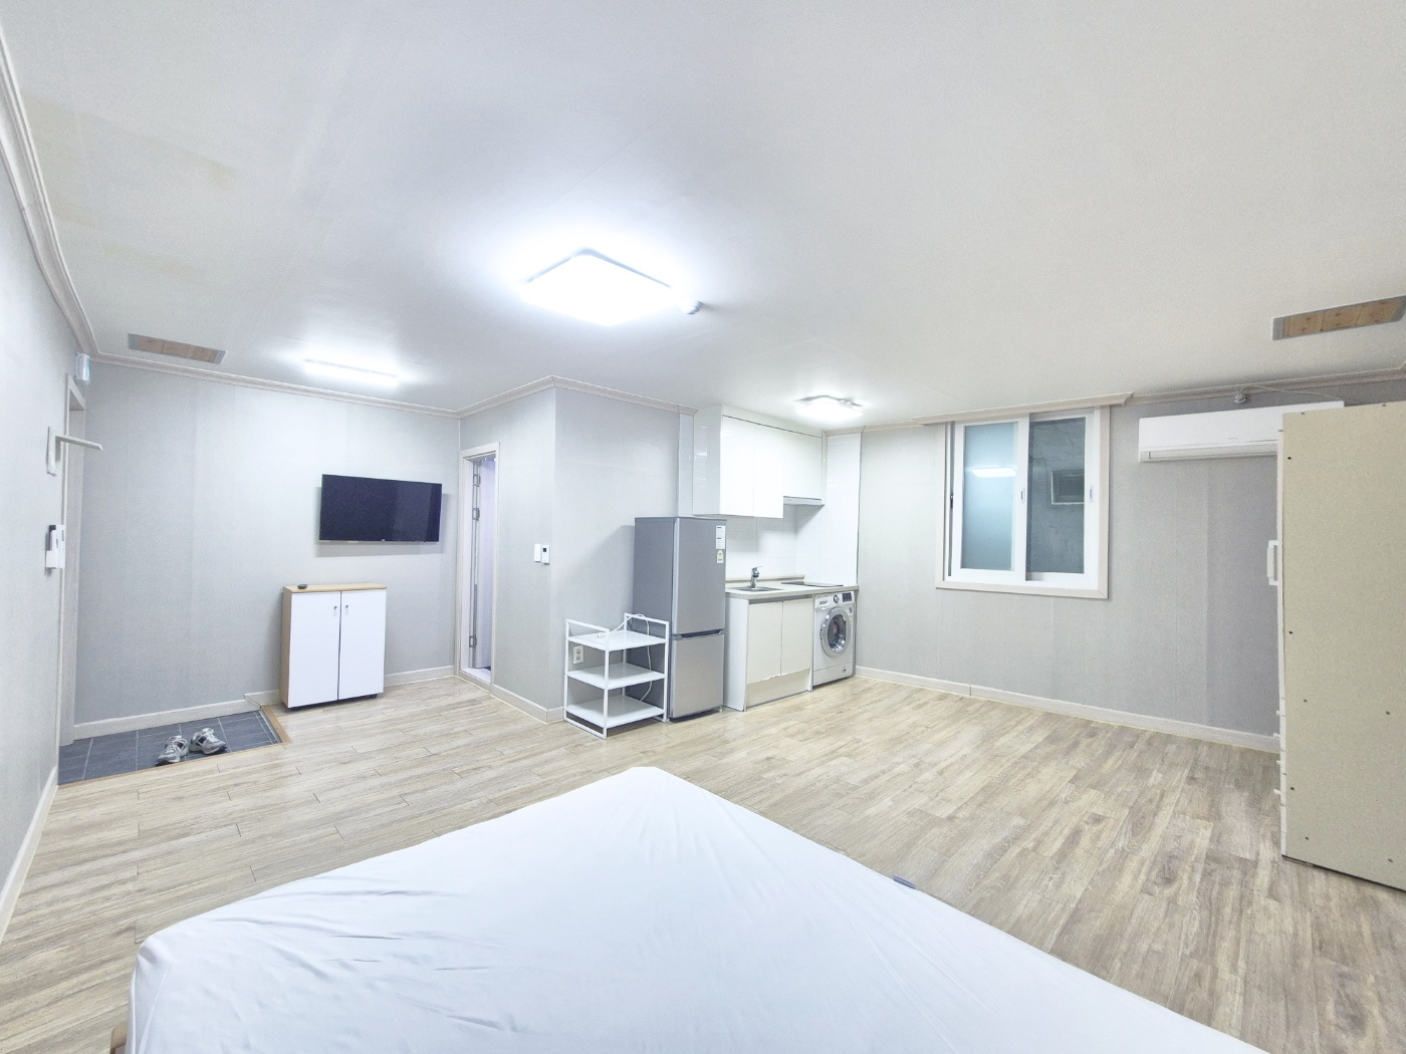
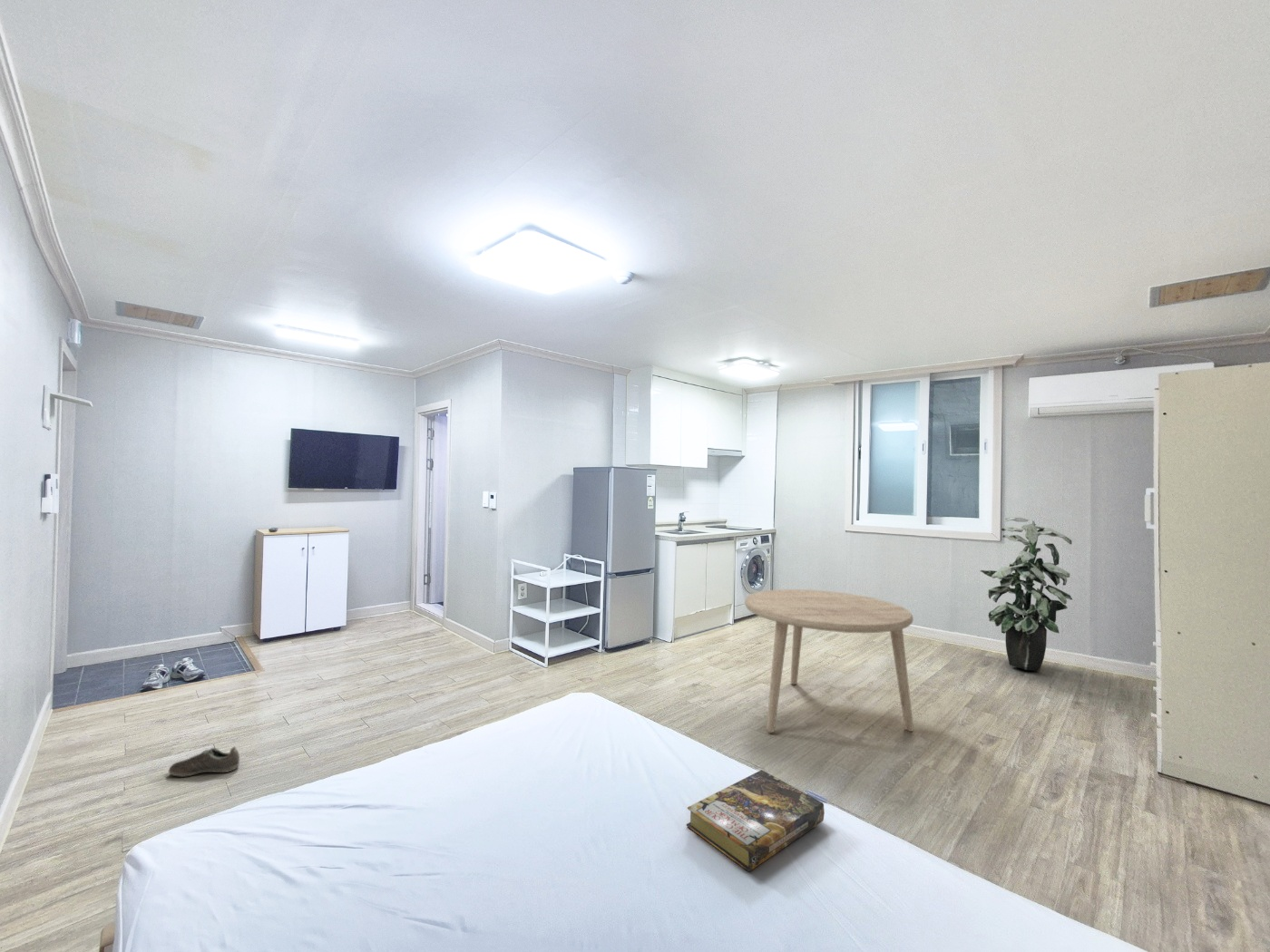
+ book (756, 814)
+ dining table (799, 657)
+ sneaker (206, 759)
+ indoor plant (1023, 592)
